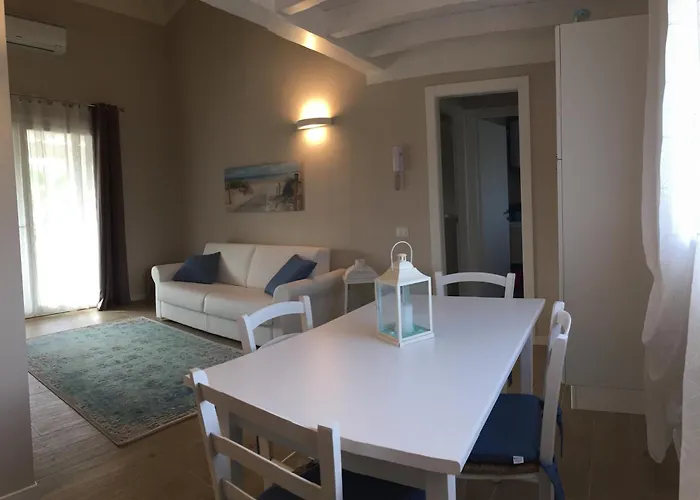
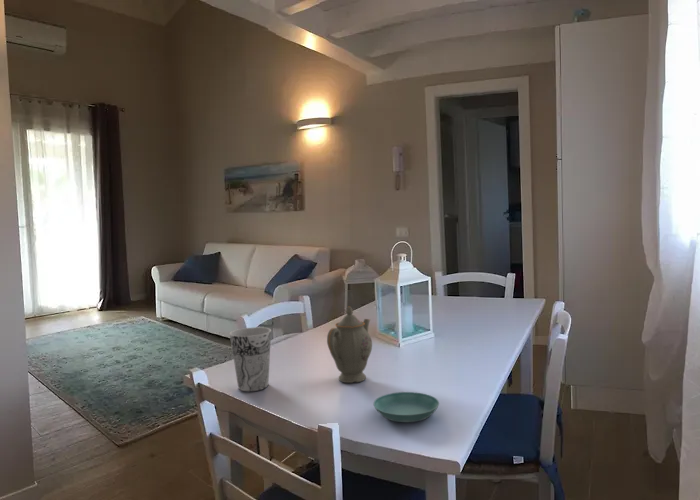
+ chinaware (351, 342)
+ saucer (406, 408)
+ cup (251, 359)
